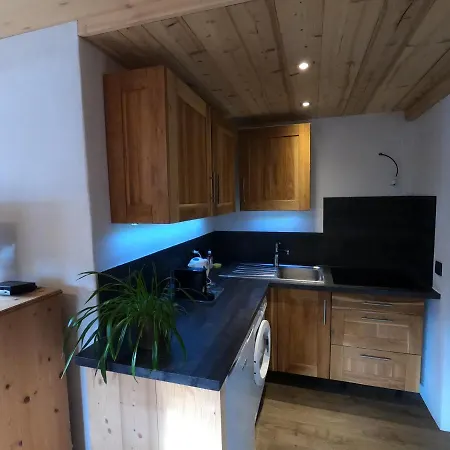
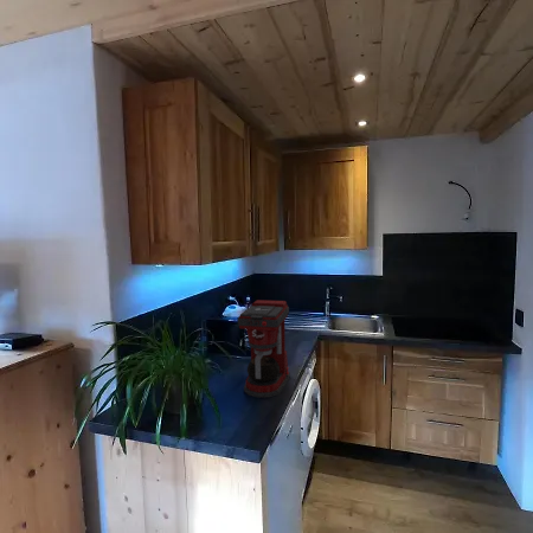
+ coffee maker (264, 346)
